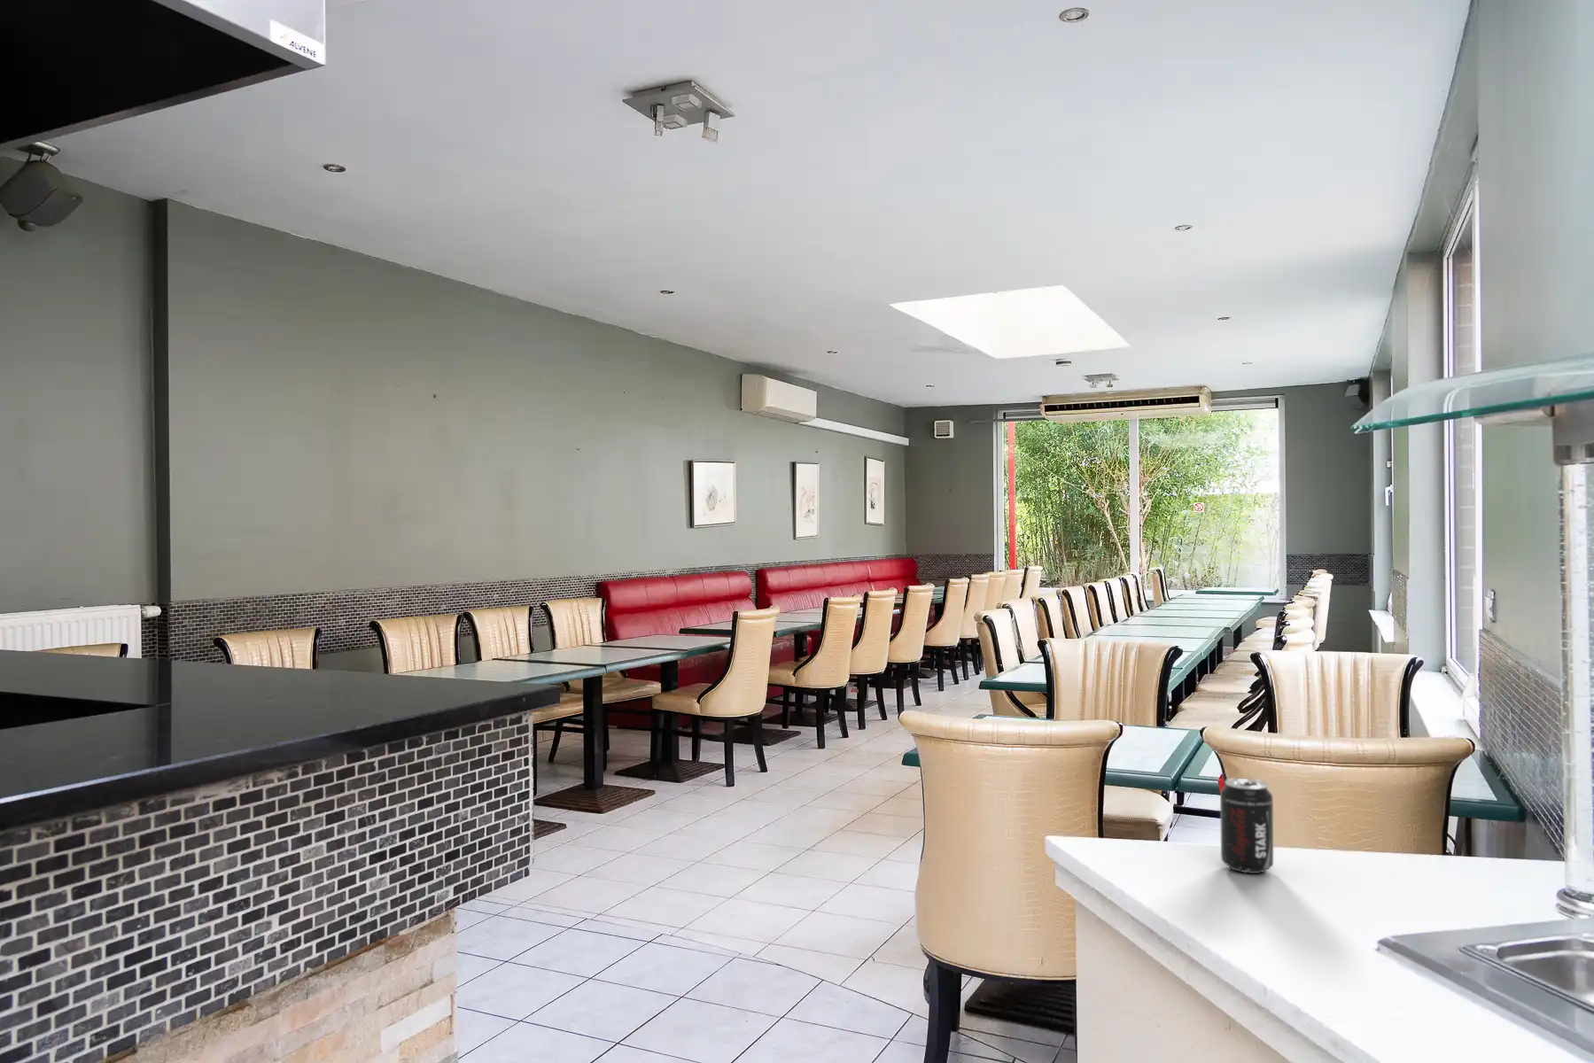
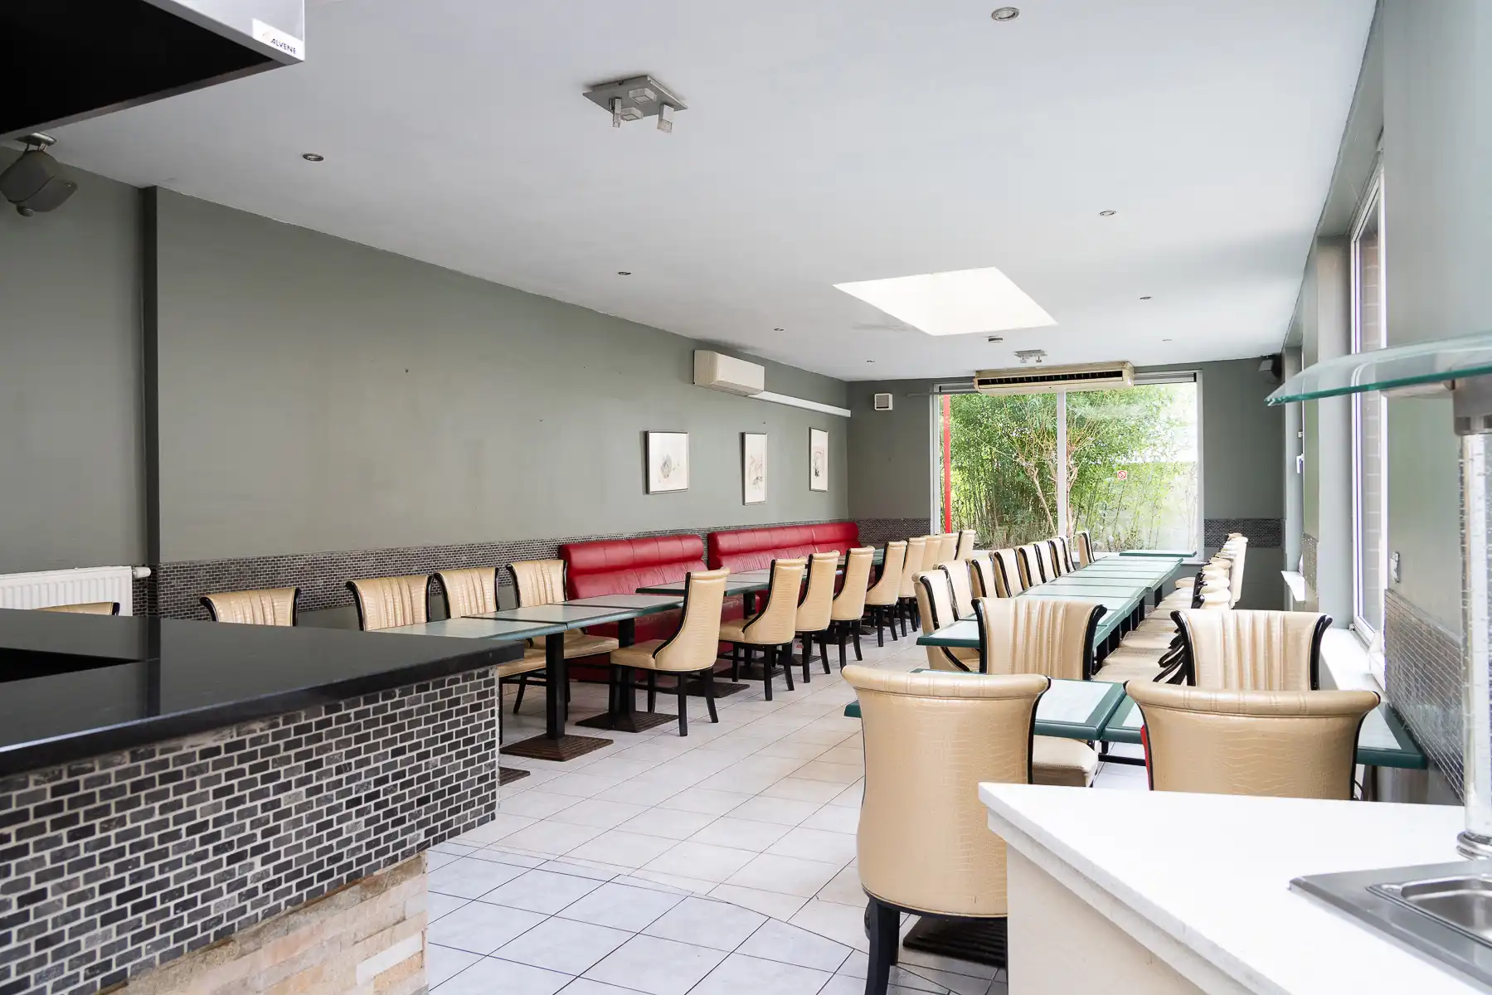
- beverage can (1246, 825)
